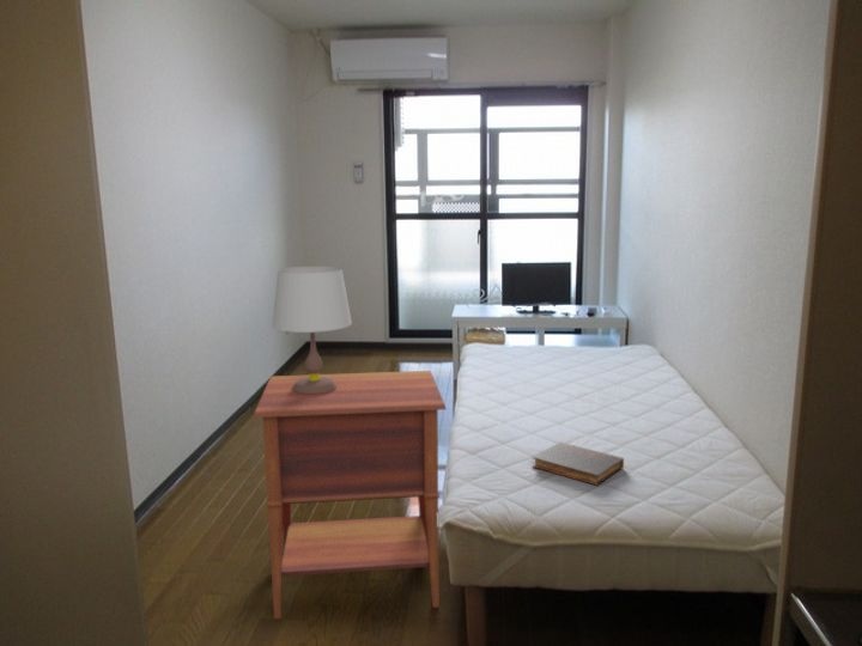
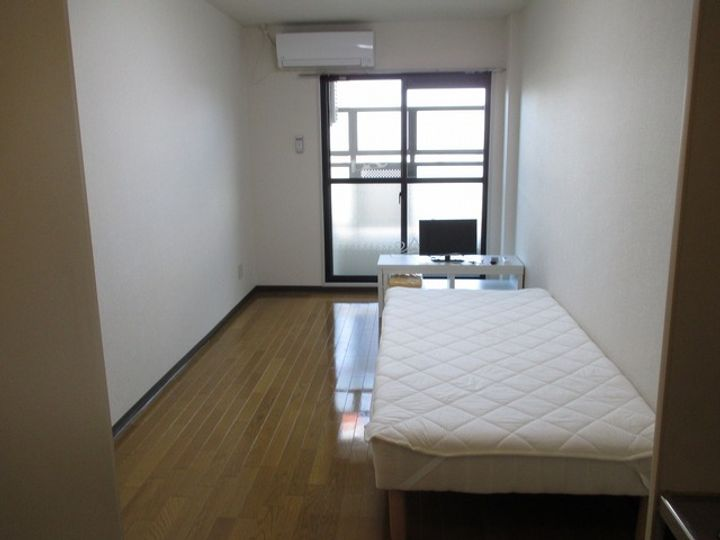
- table lamp (312, 329)
- nightstand (354, 487)
- book (577, 462)
